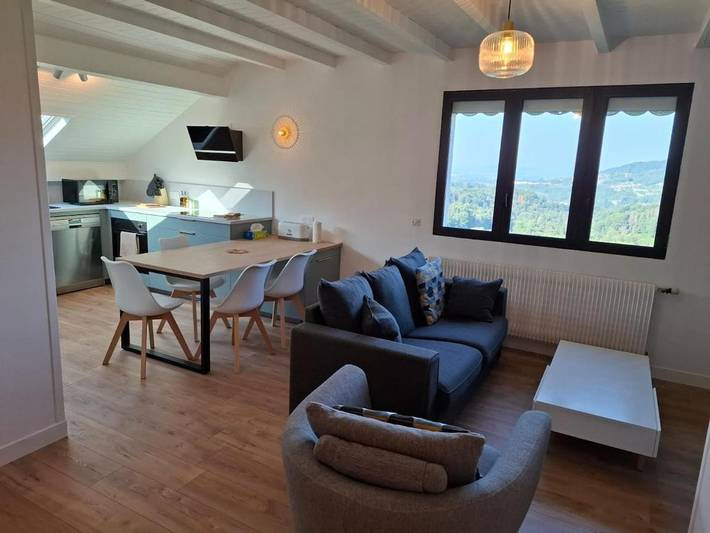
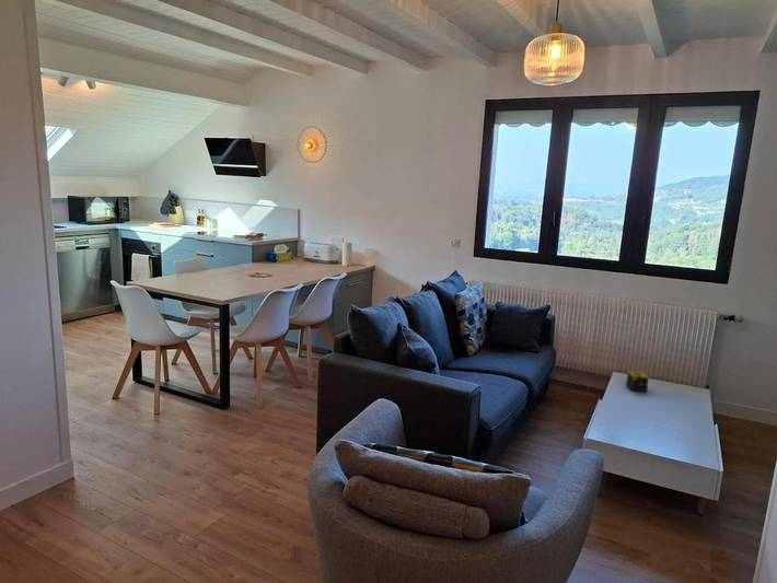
+ candle (637, 381)
